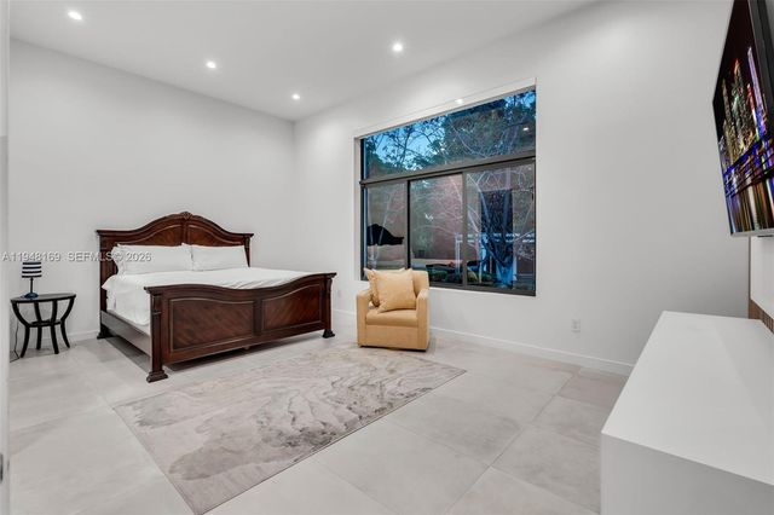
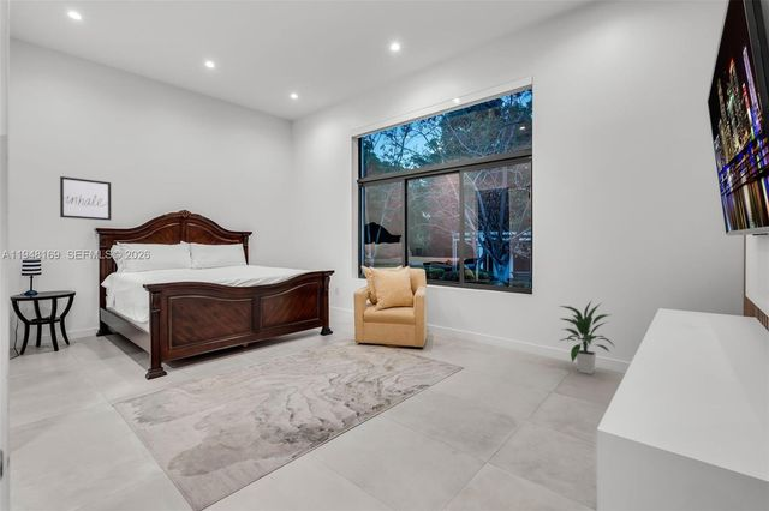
+ indoor plant (584, 336)
+ wall art (87, 199)
